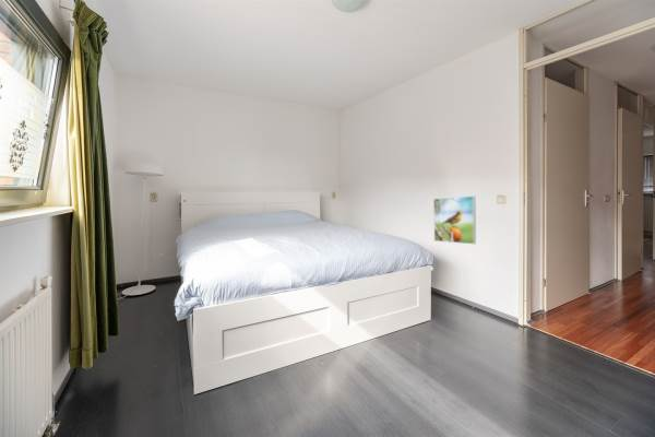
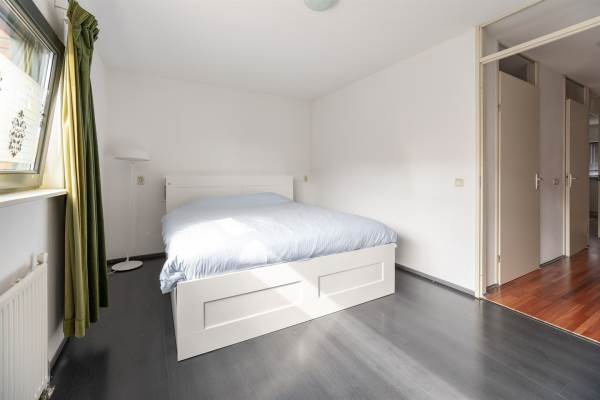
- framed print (453, 220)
